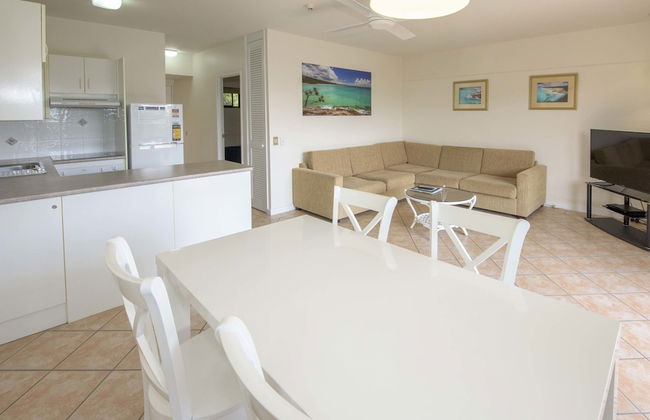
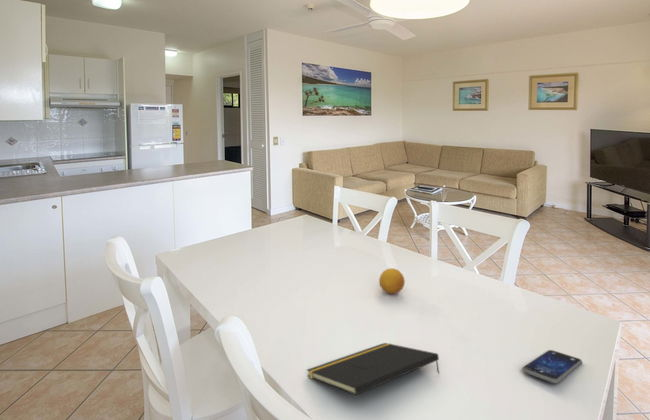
+ notepad (372, 365)
+ fruit (391, 281)
+ smartphone (552, 365)
